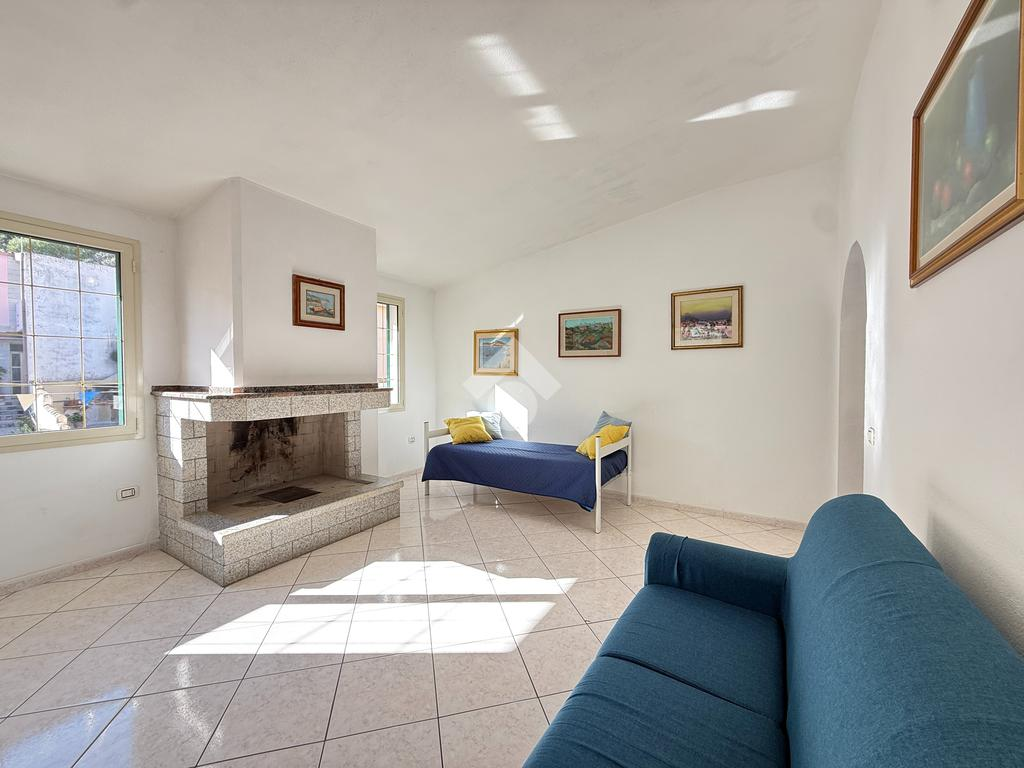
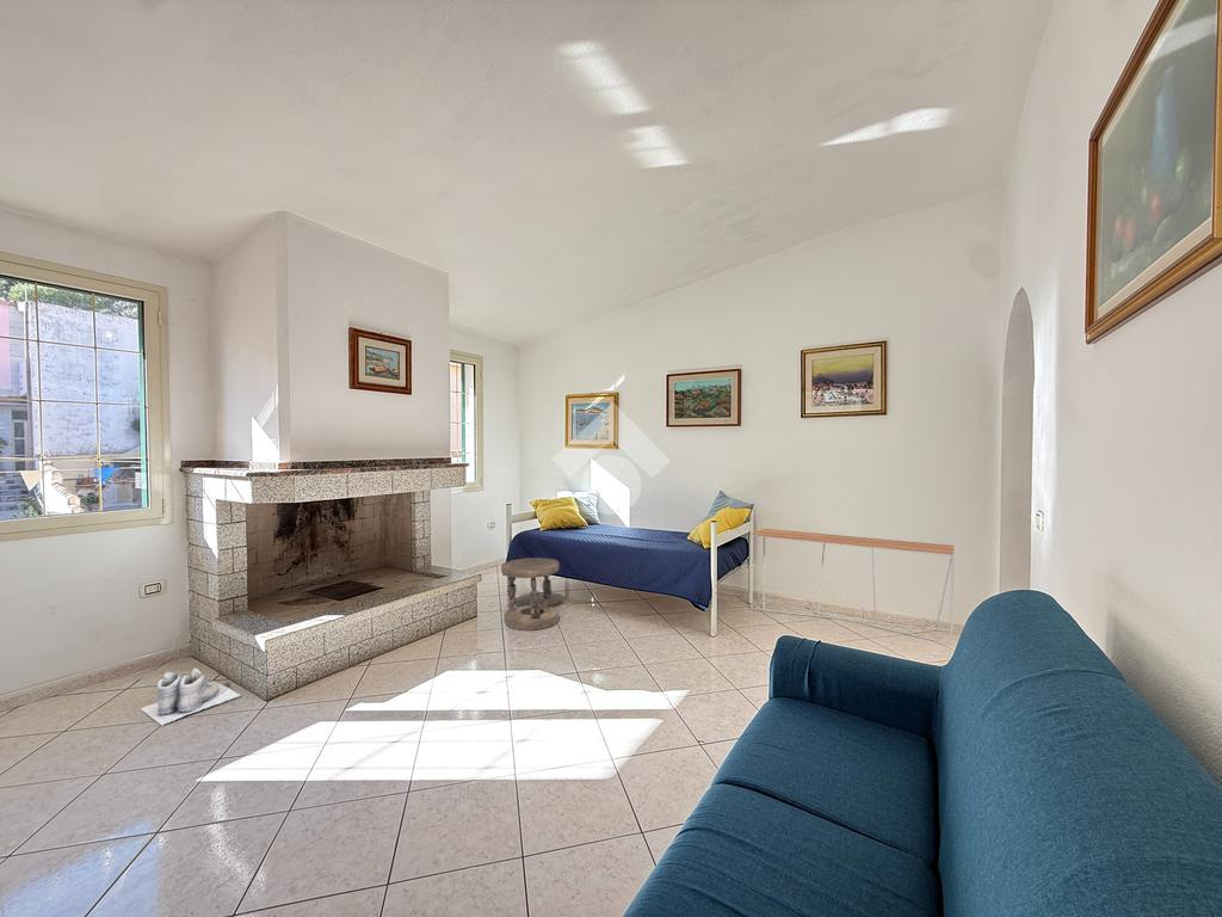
+ console table (821, 579)
+ boots (191, 685)
+ stool (530, 592)
